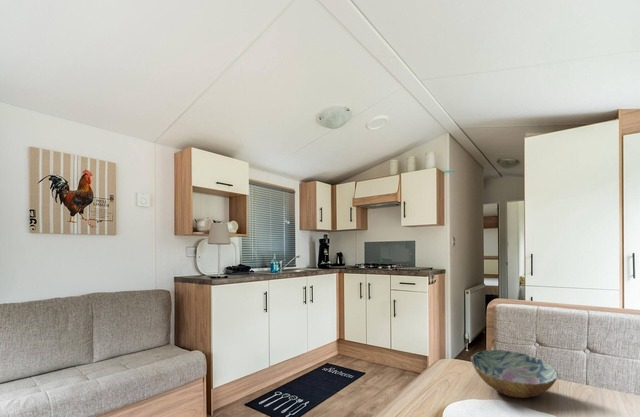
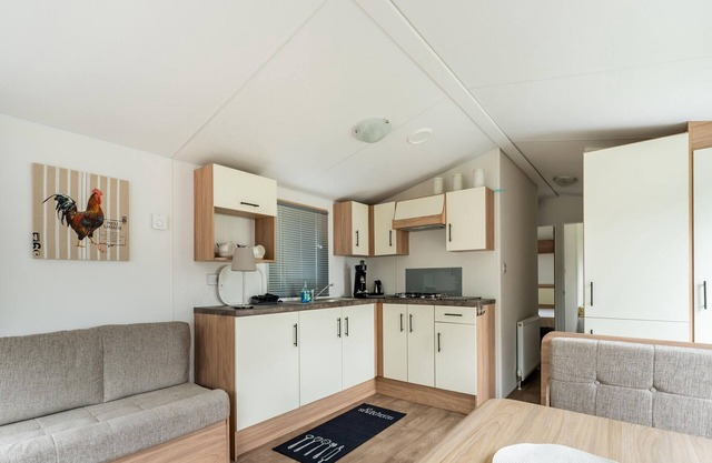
- bowl (512, 377)
